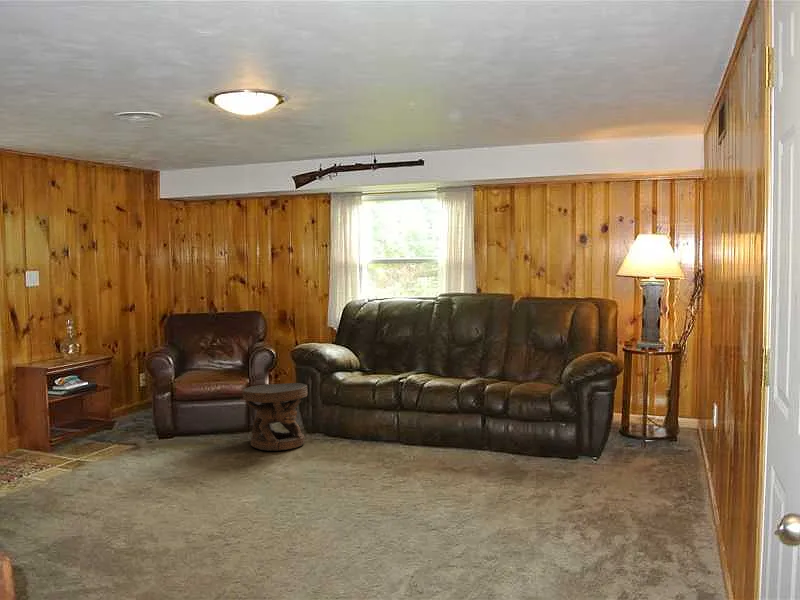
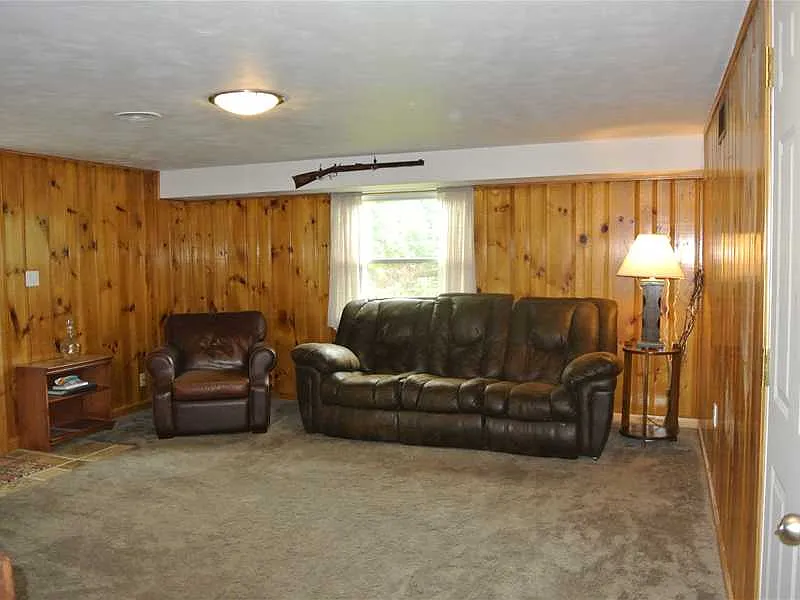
- side table (277, 414)
